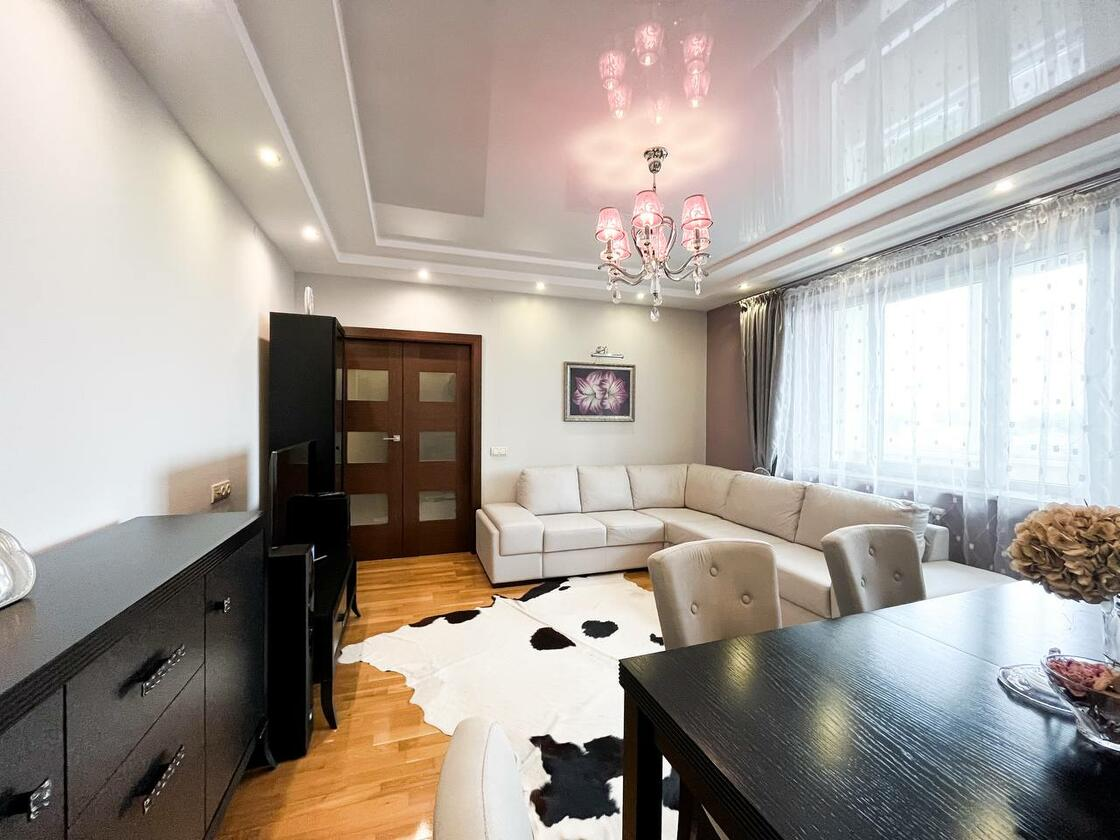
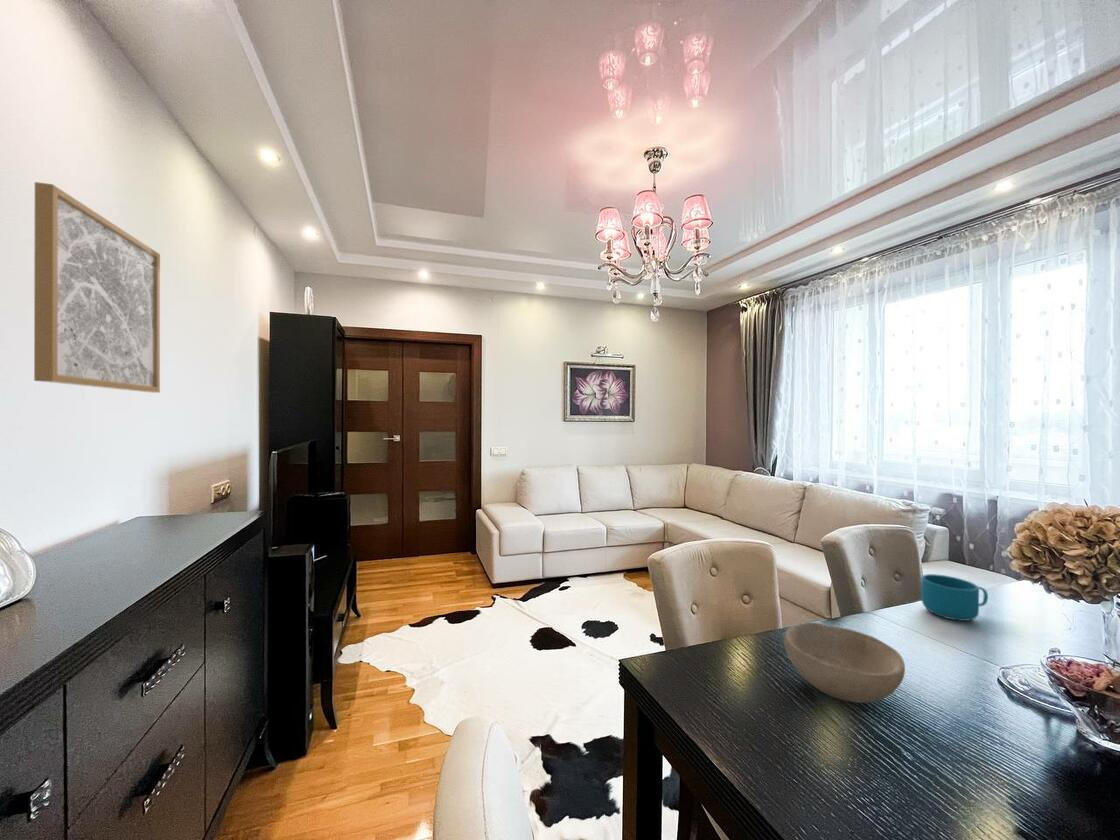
+ wall art (108, 306)
+ cup (956, 598)
+ bowl (840, 667)
